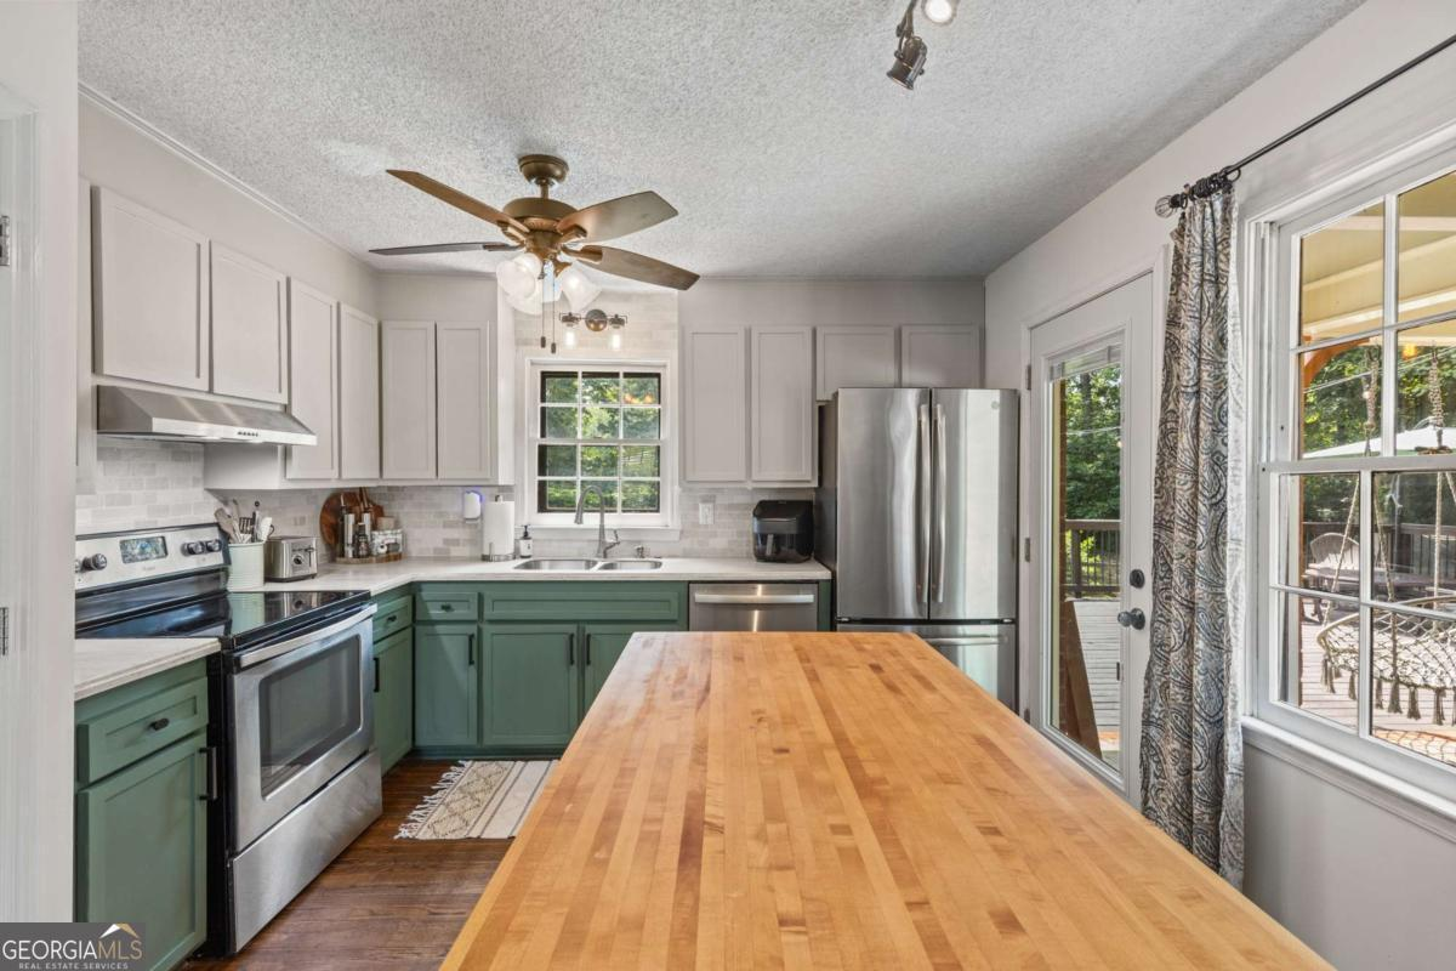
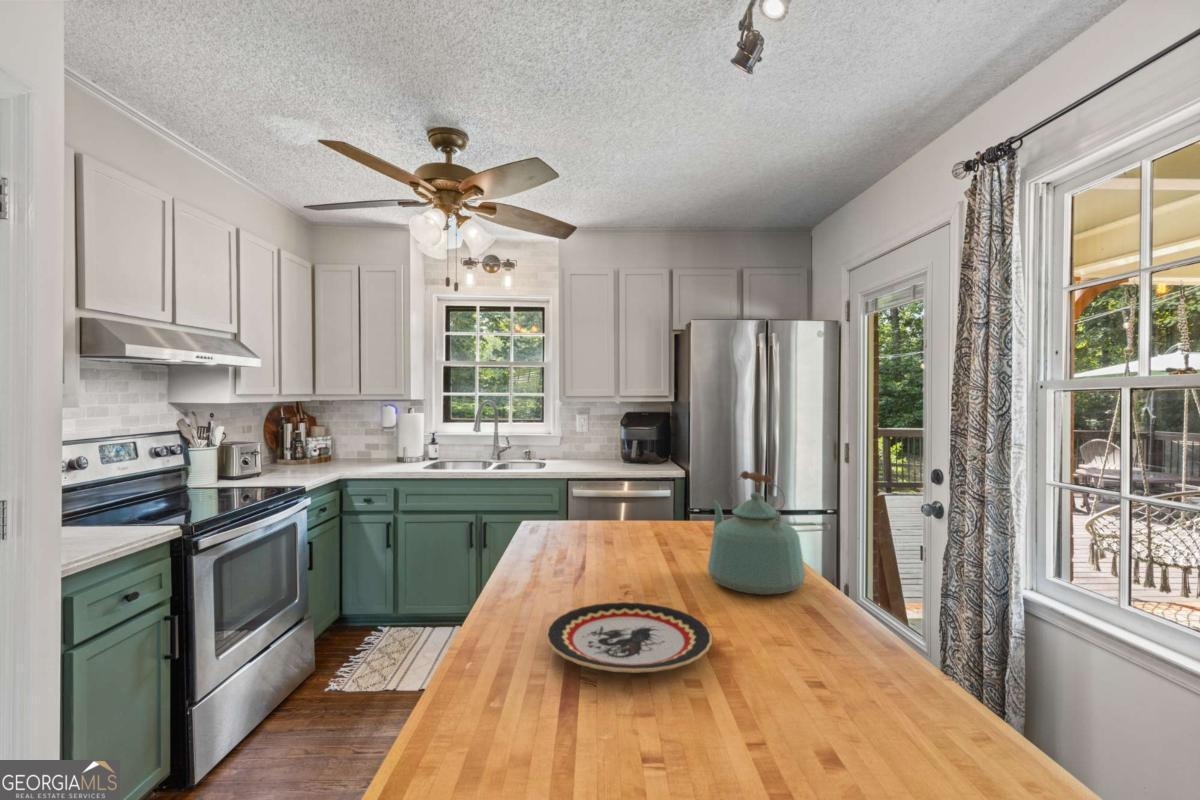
+ plate (628, 637)
+ kettle (748, 525)
